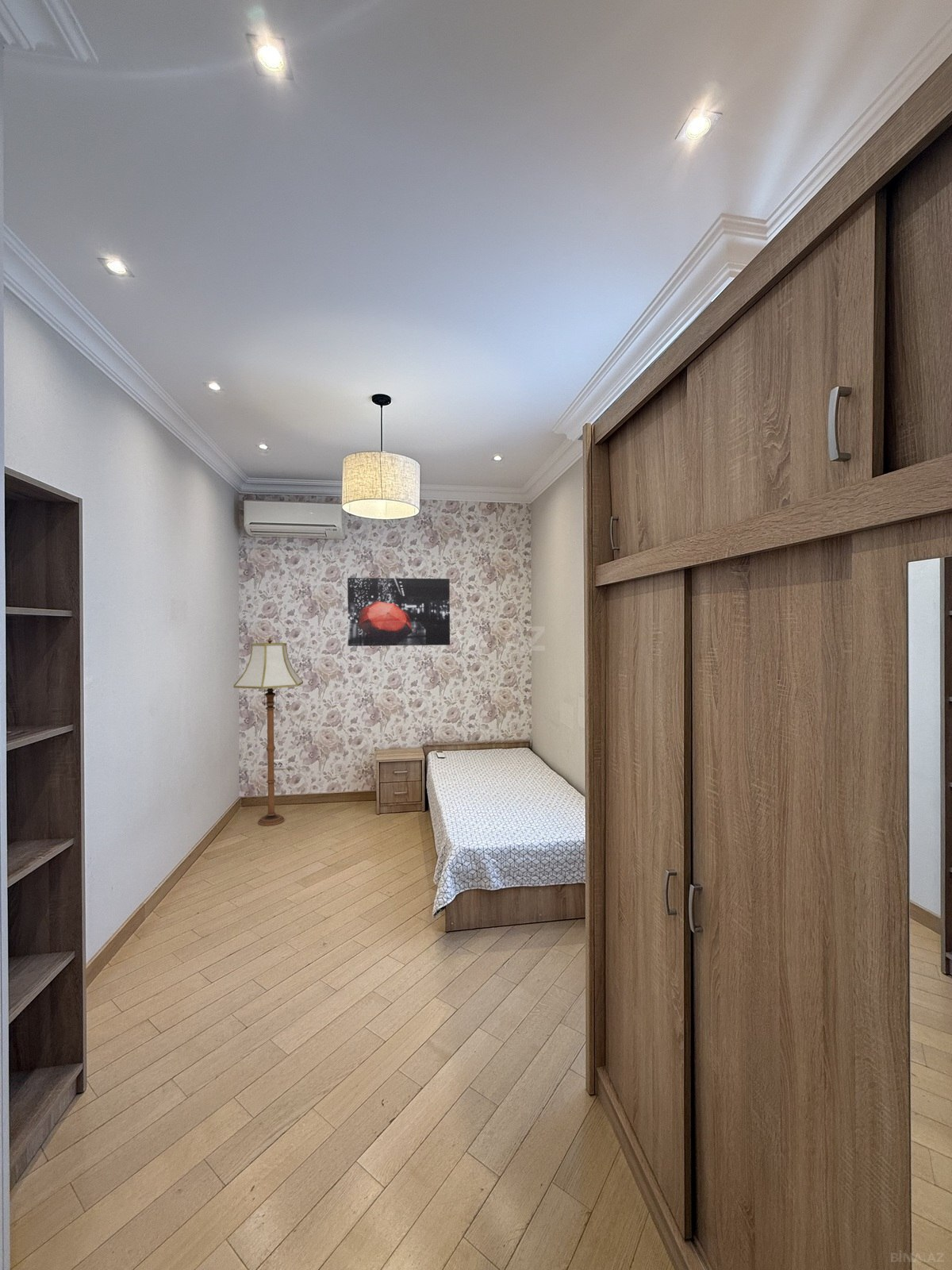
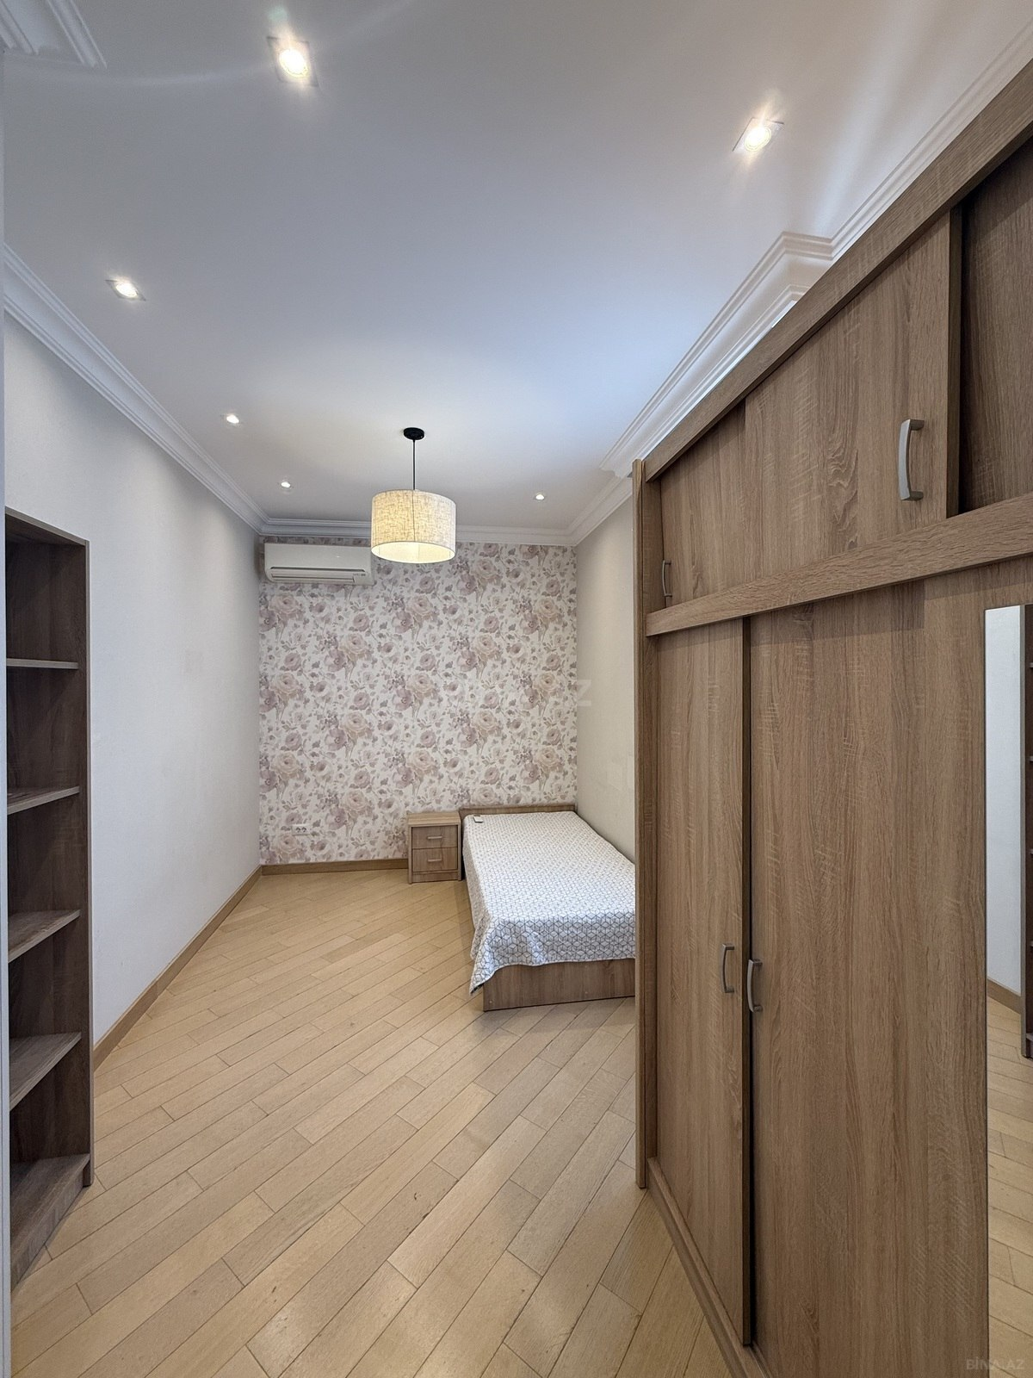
- floor lamp (270, 729)
- wall art (399, 612)
